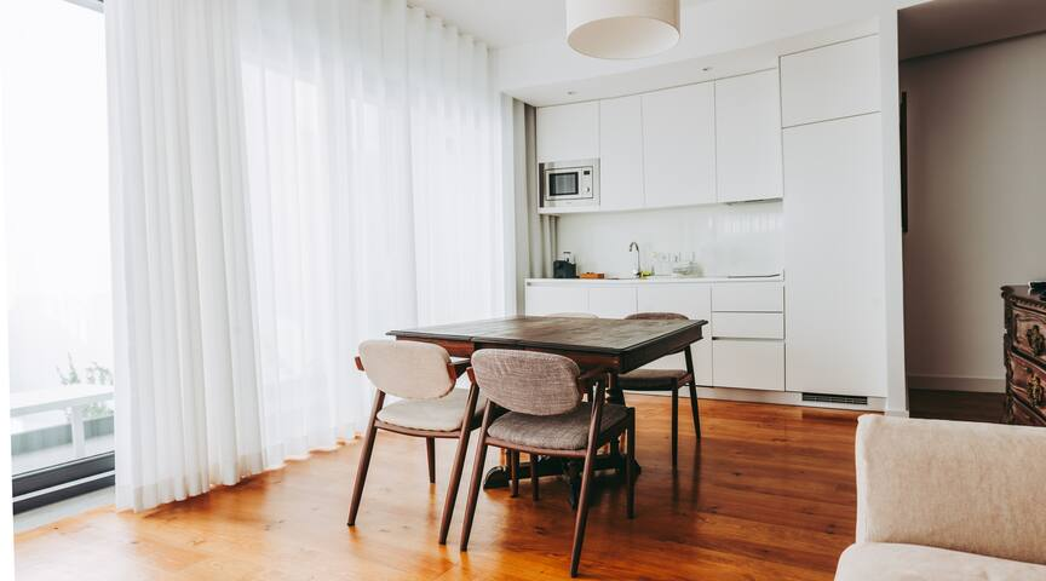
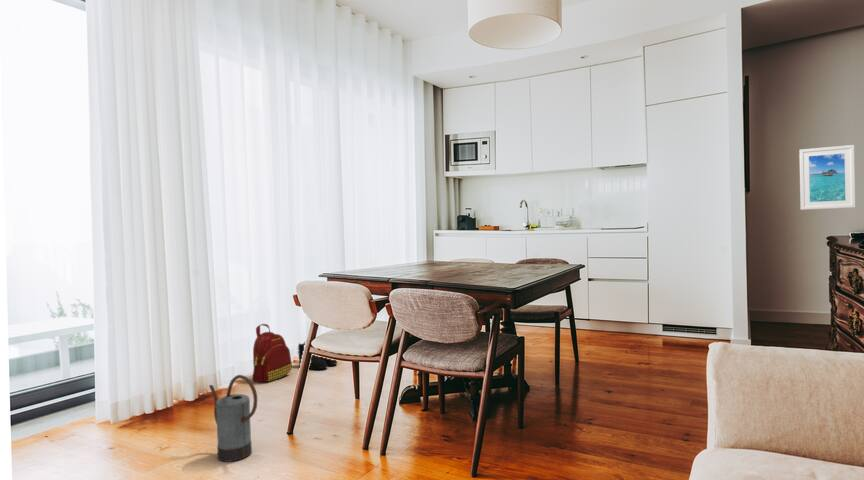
+ watering can (233, 413)
+ boots (317, 356)
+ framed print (826, 178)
+ backpack (270, 351)
